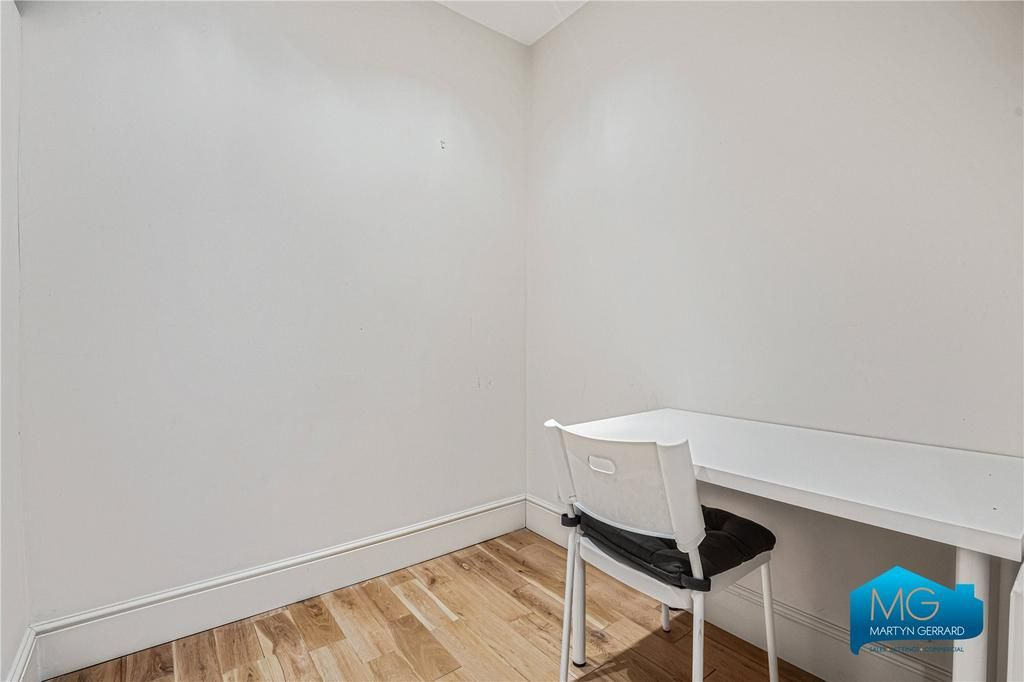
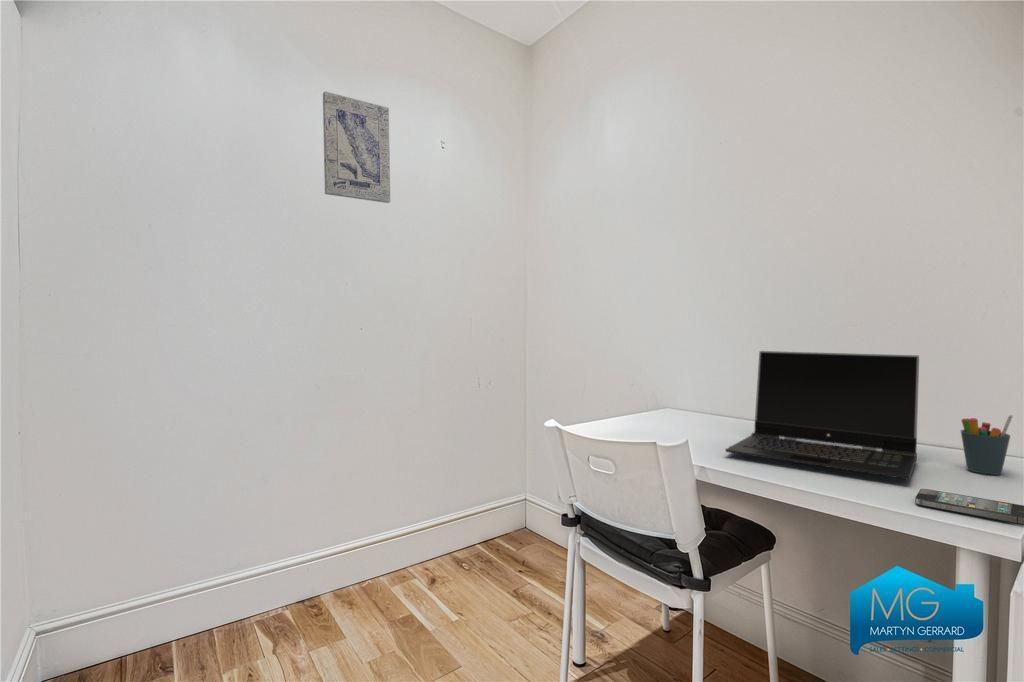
+ laptop computer (821, 406)
+ smartphone (972, 505)
+ pen holder (984, 441)
+ wall art (357, 149)
